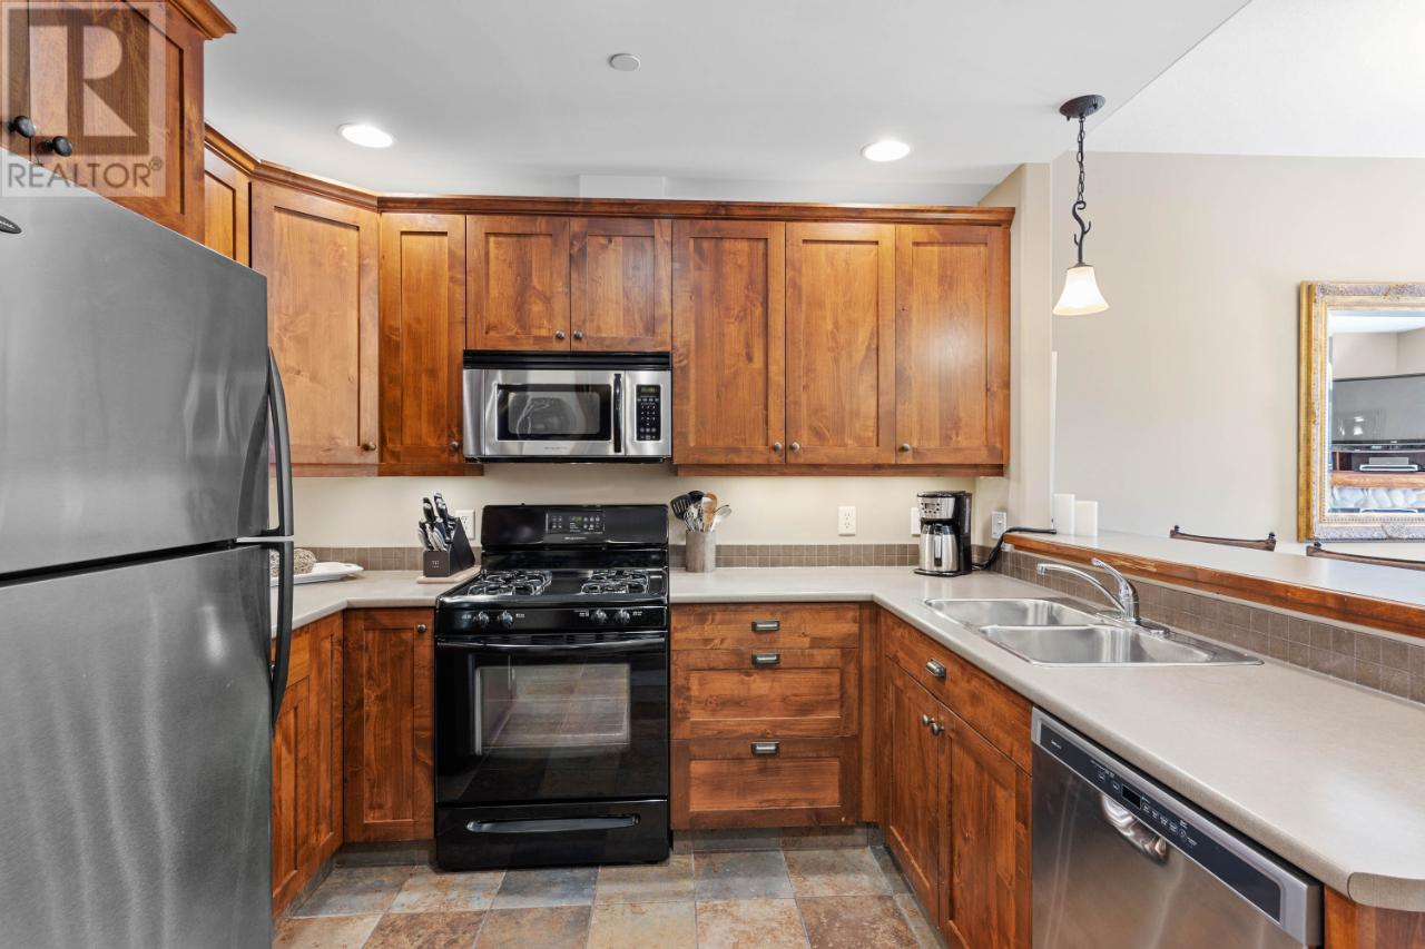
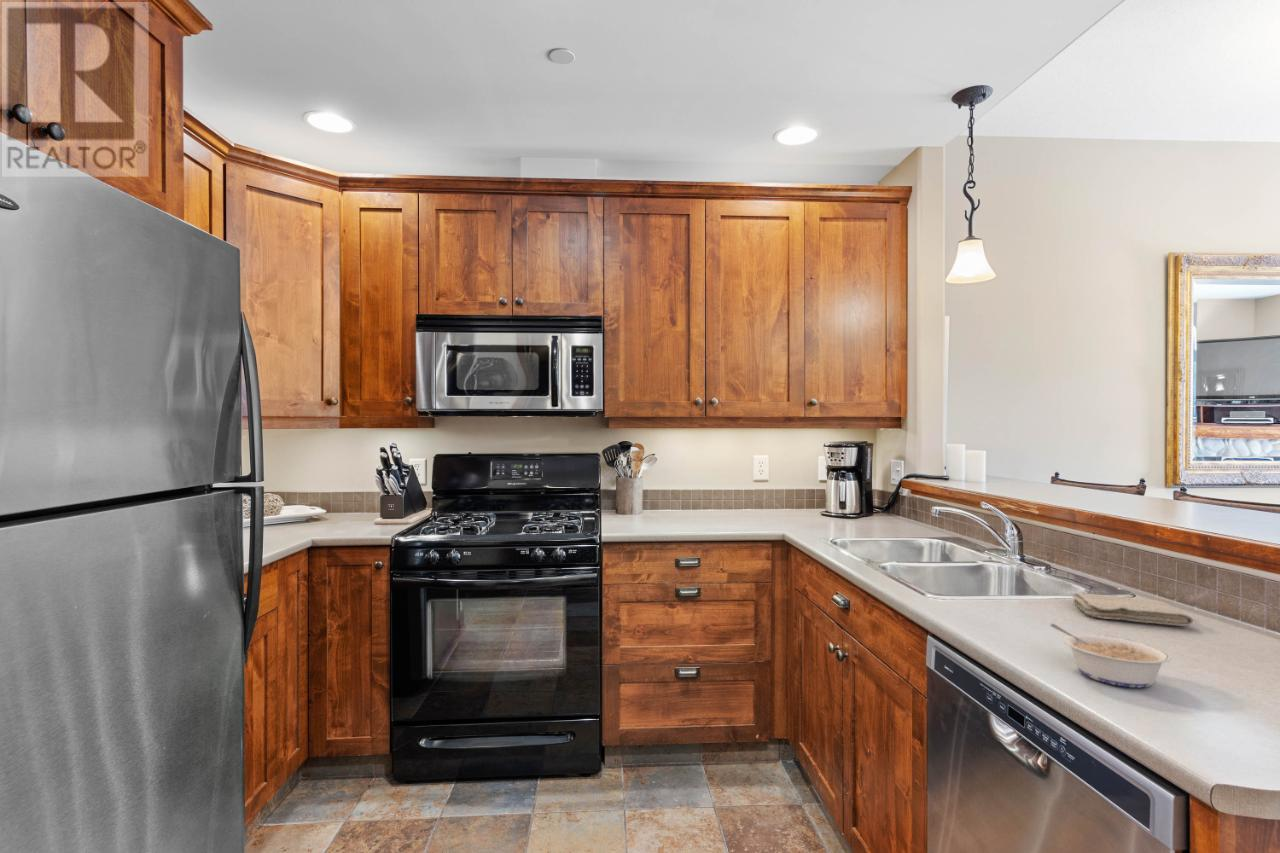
+ washcloth (1127, 607)
+ legume (1110, 658)
